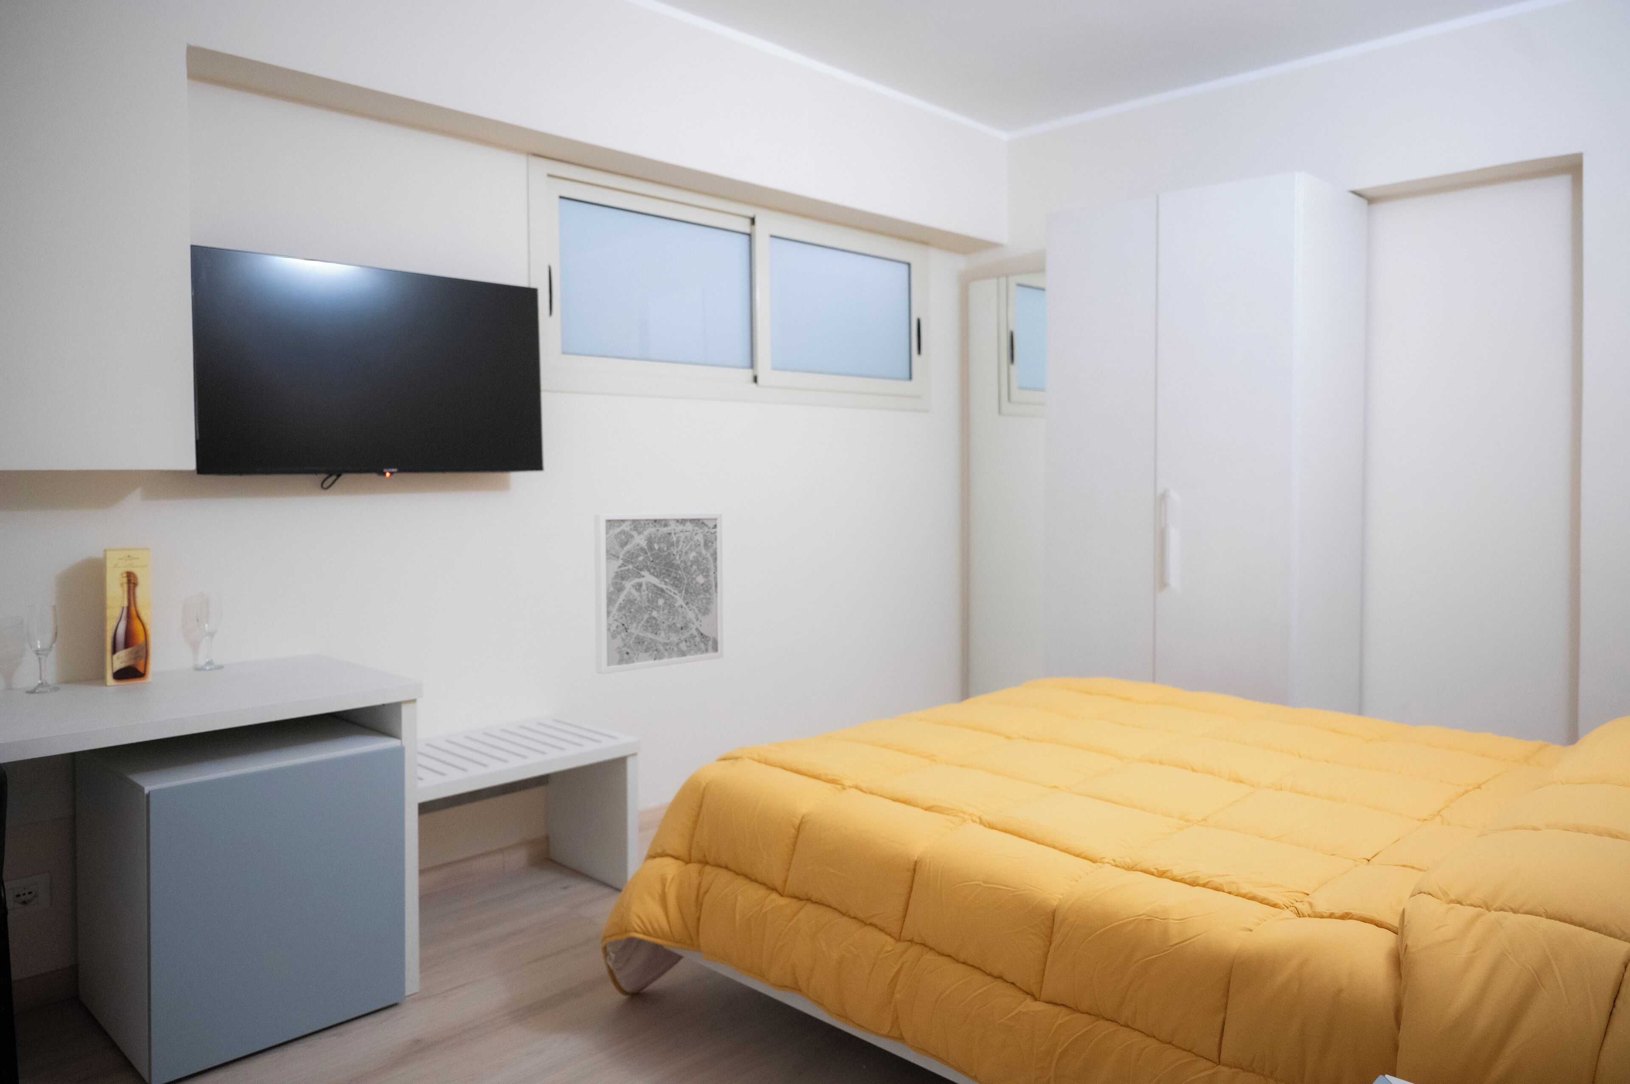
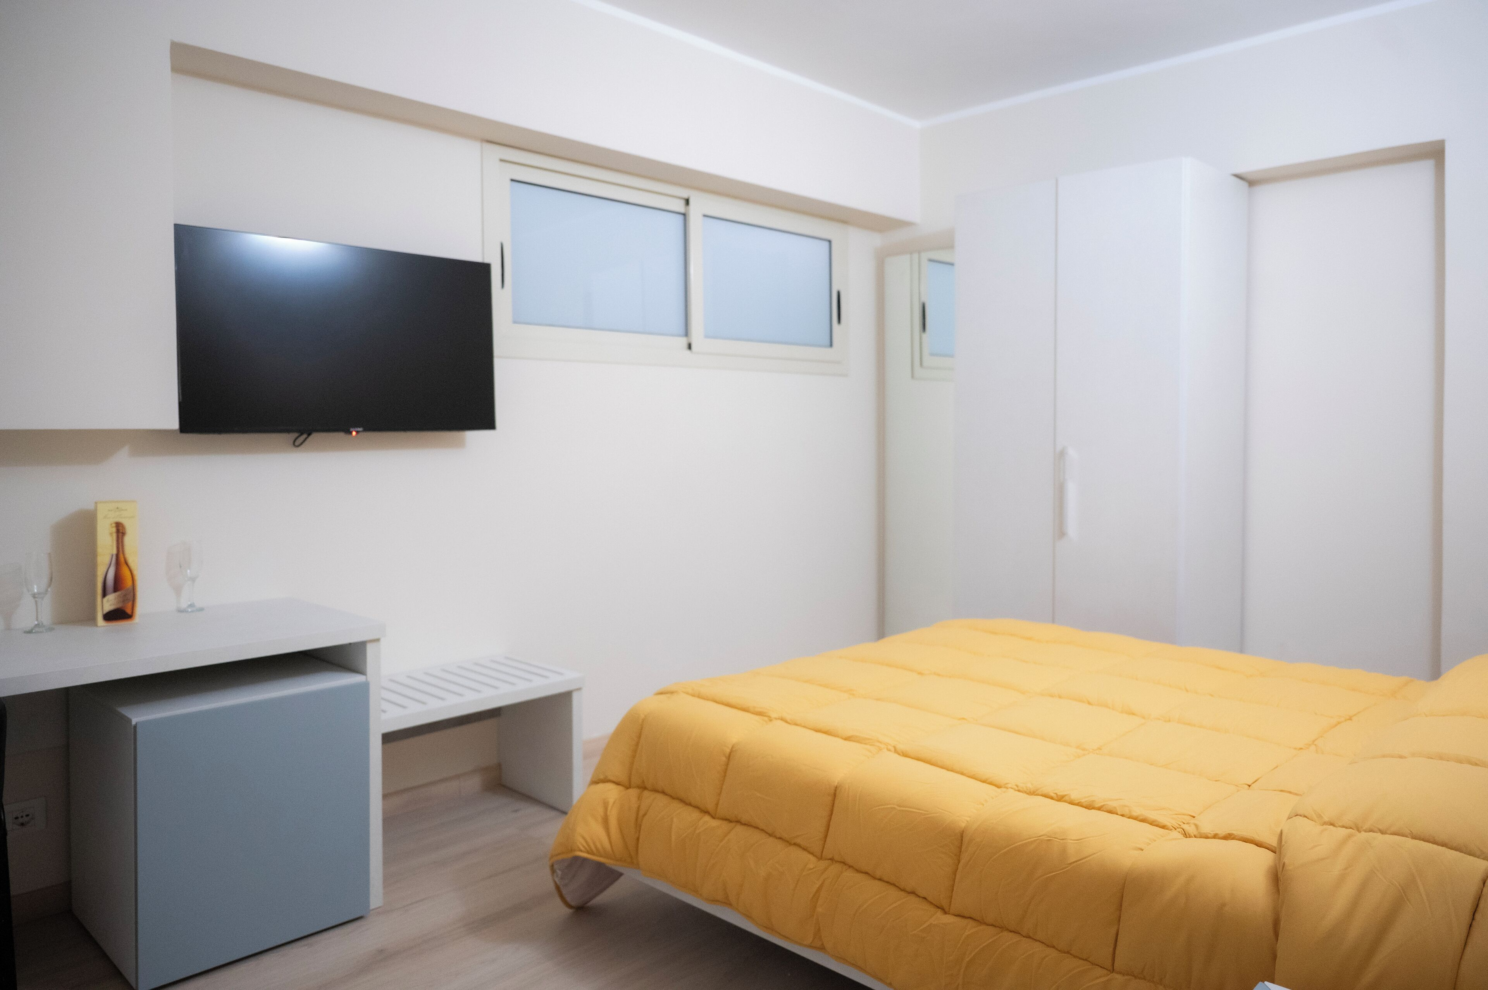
- wall art (662, 589)
